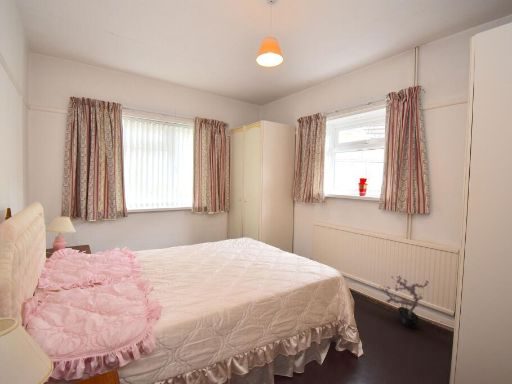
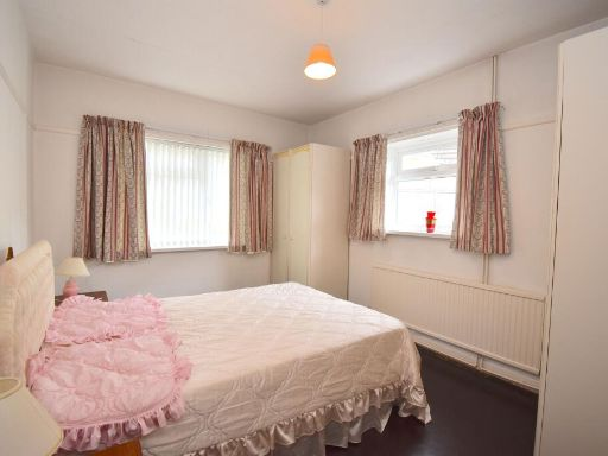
- potted plant (401, 300)
